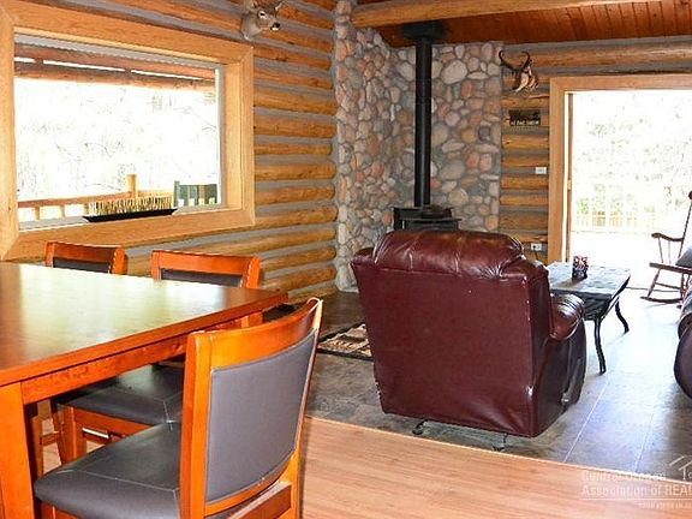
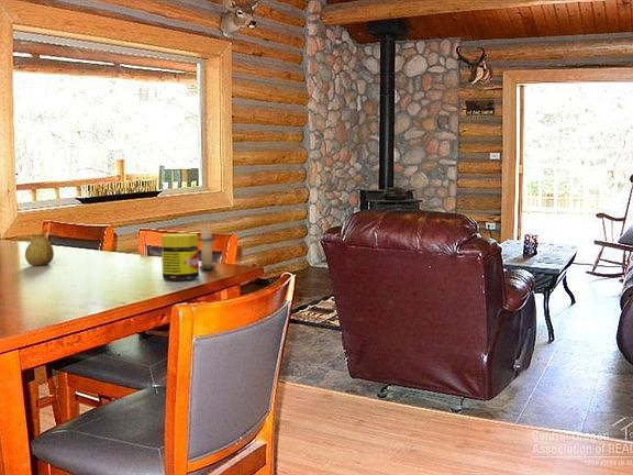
+ fruit (38, 247)
+ jar (179, 256)
+ candle (207, 246)
